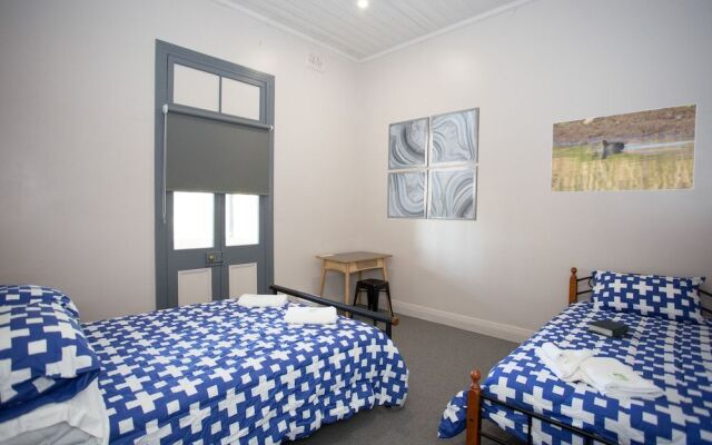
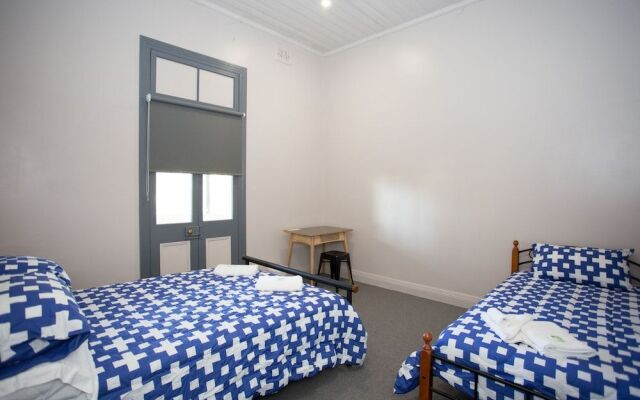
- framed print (615, 152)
- book (607, 328)
- wall art (429, 169)
